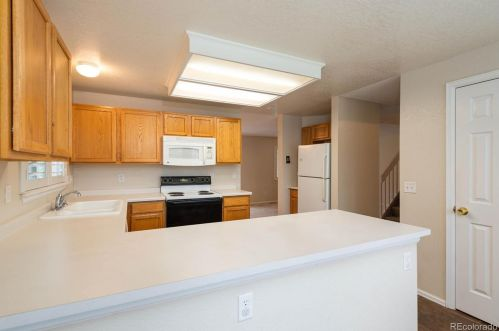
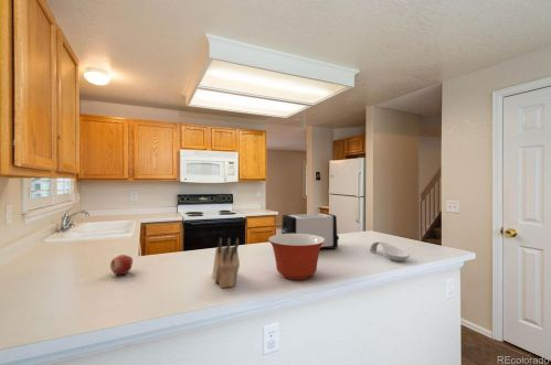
+ knife block (225, 257)
+ toaster (308, 232)
+ fruit (121, 264)
+ mixing bowl (296, 256)
+ spoon rest (388, 250)
